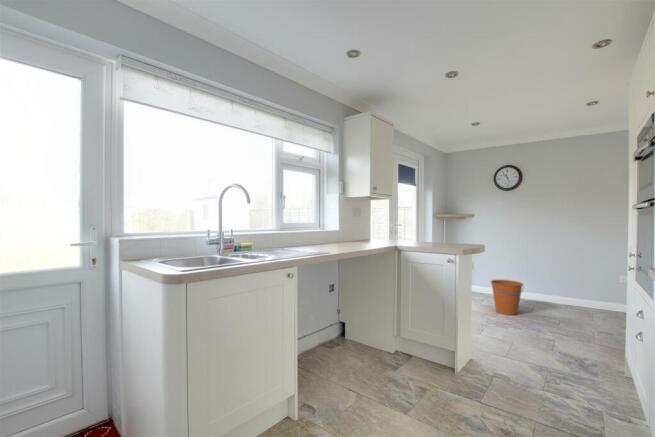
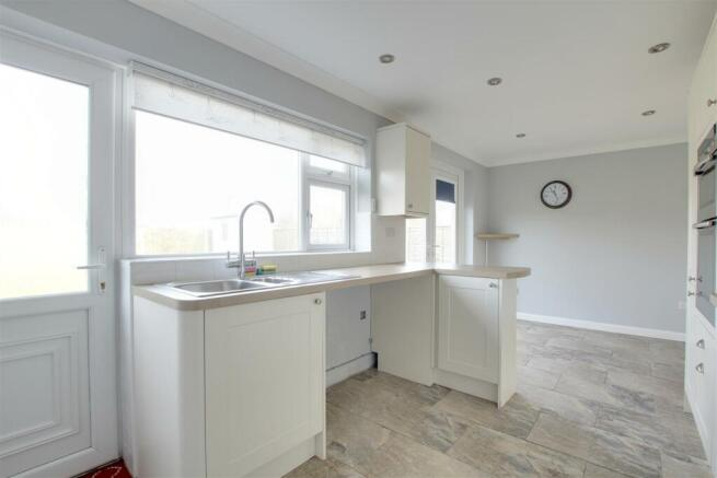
- bucket (506, 297)
